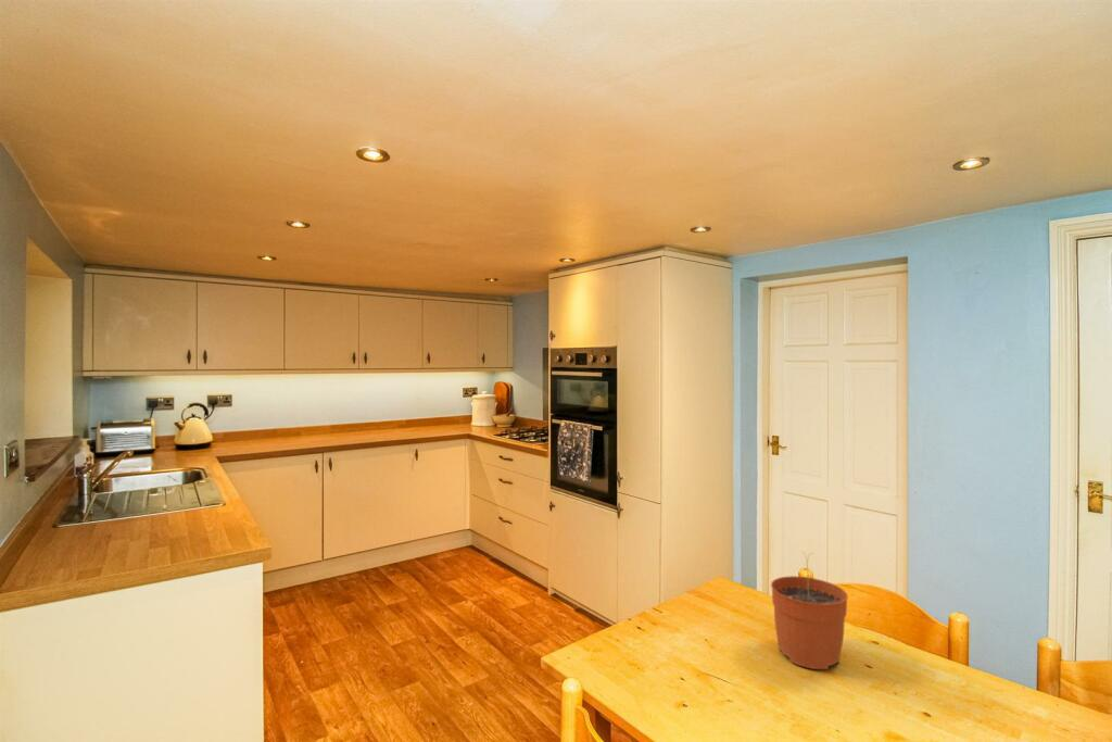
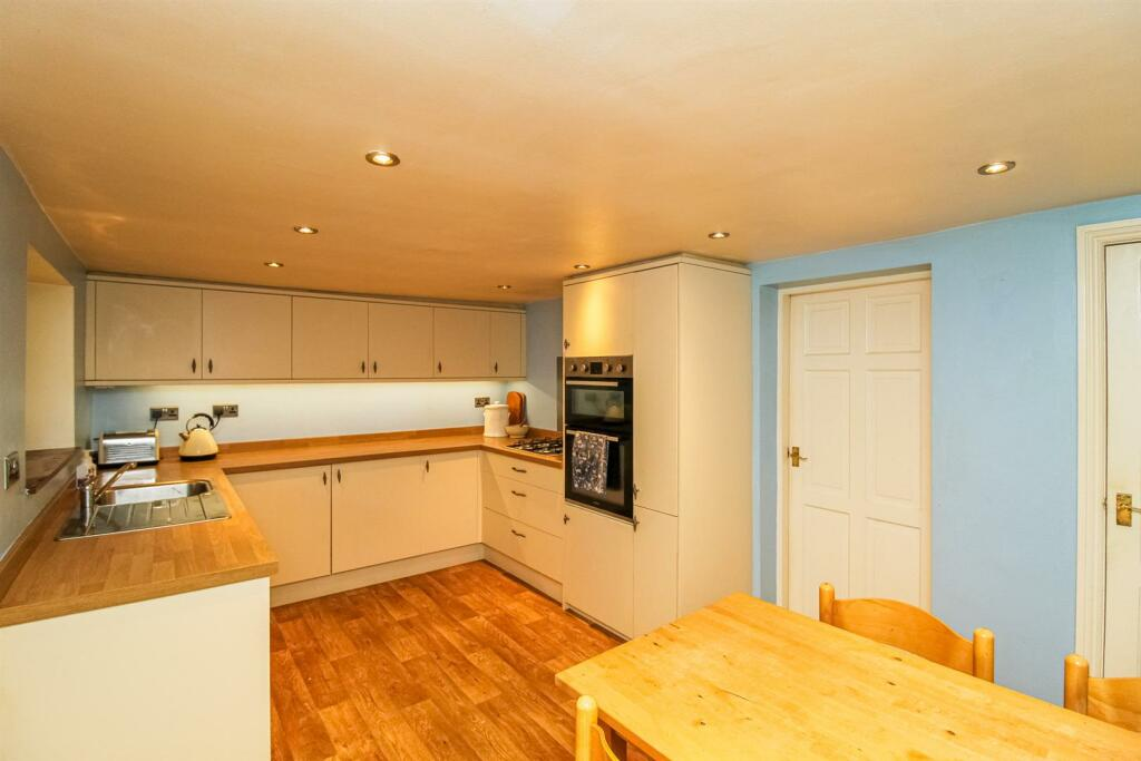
- plant pot (808, 605)
